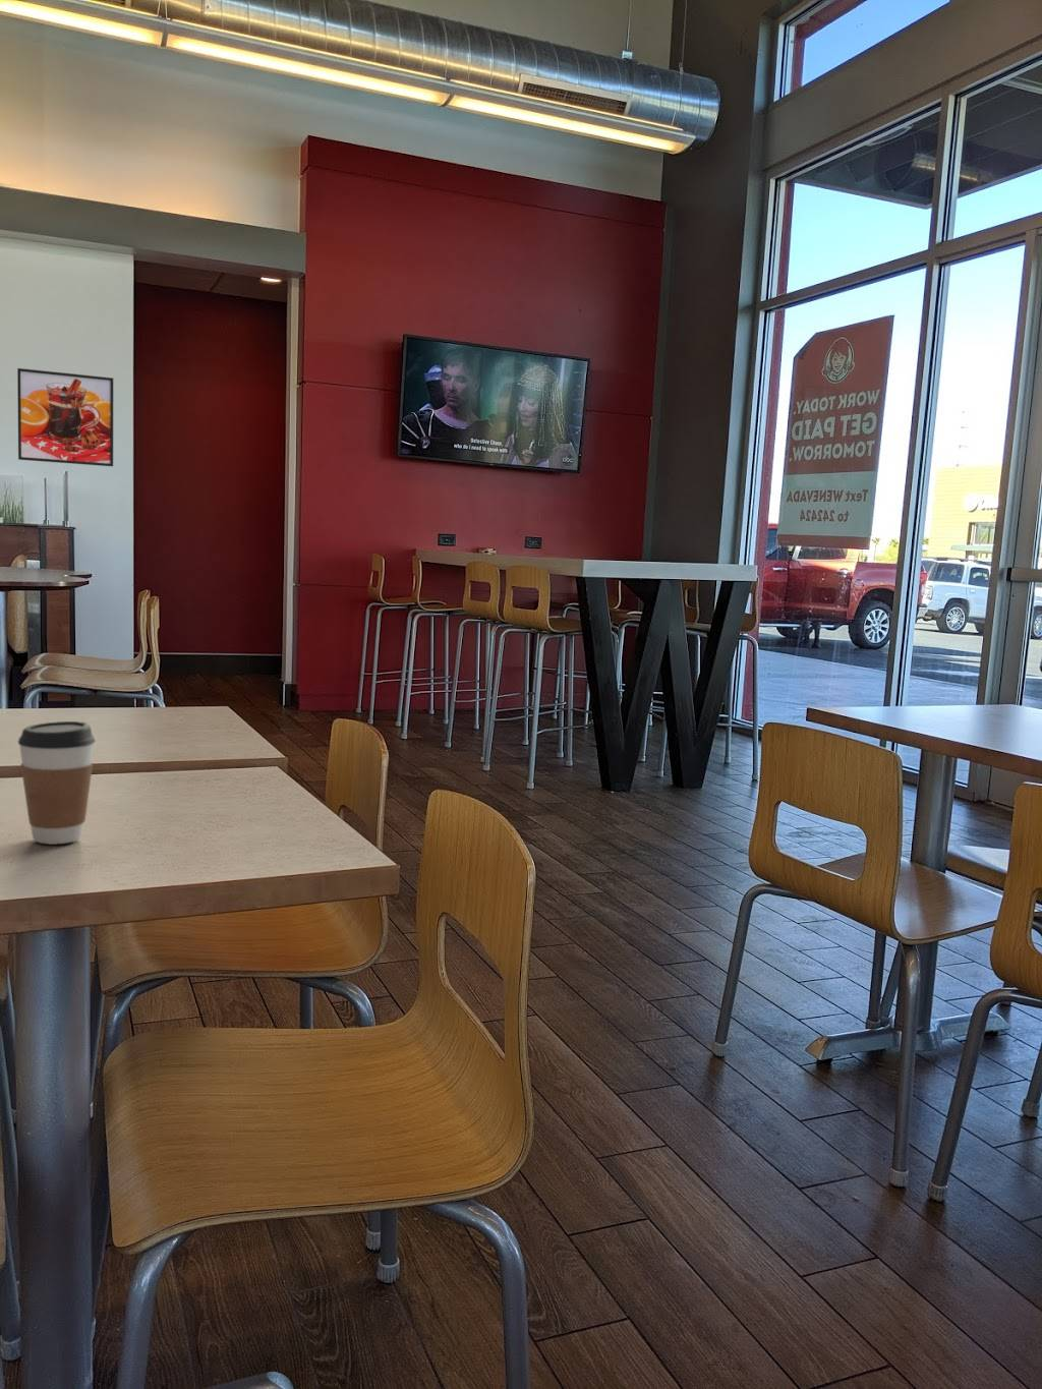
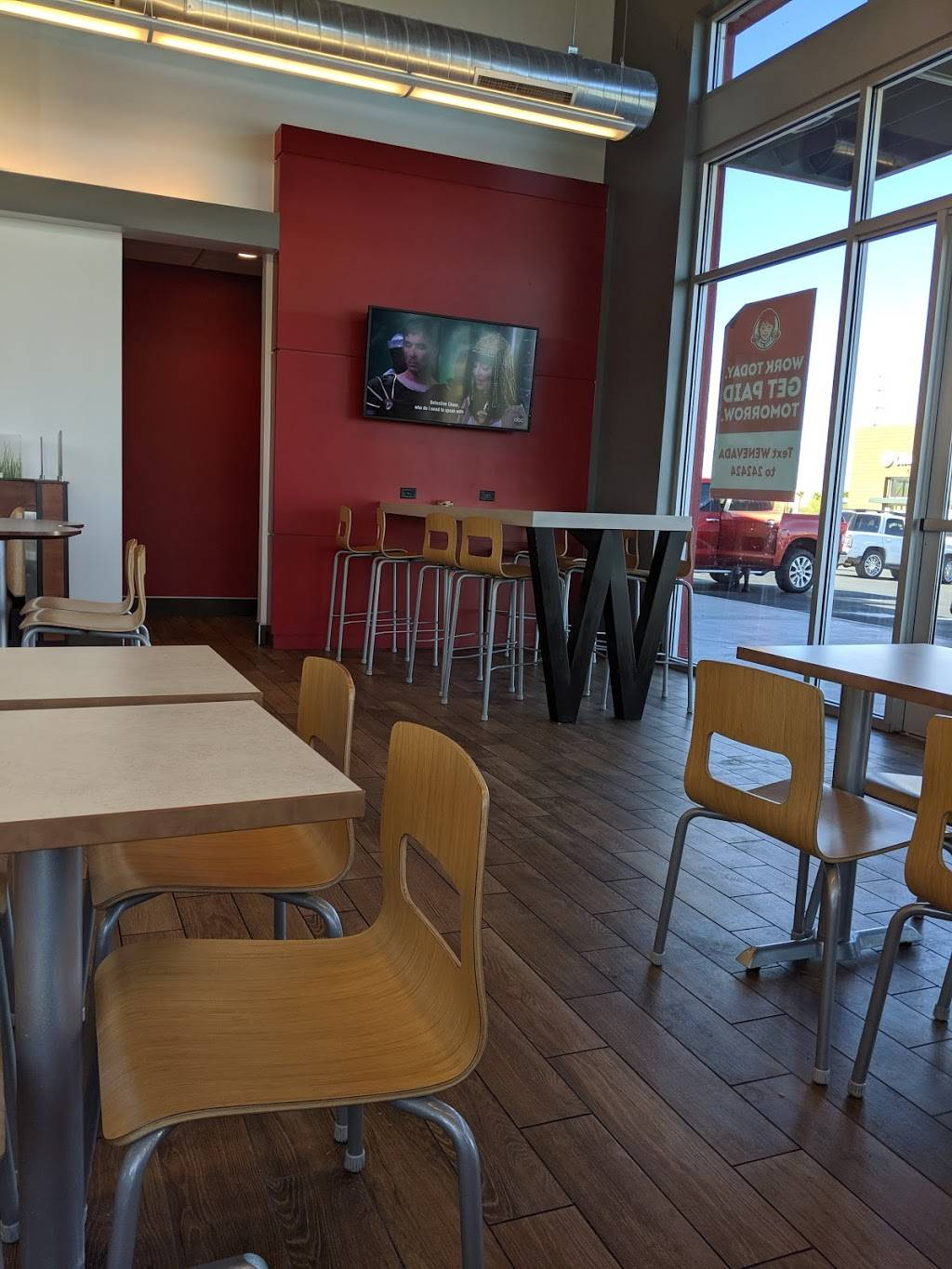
- coffee cup (57, 782)
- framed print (66, 418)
